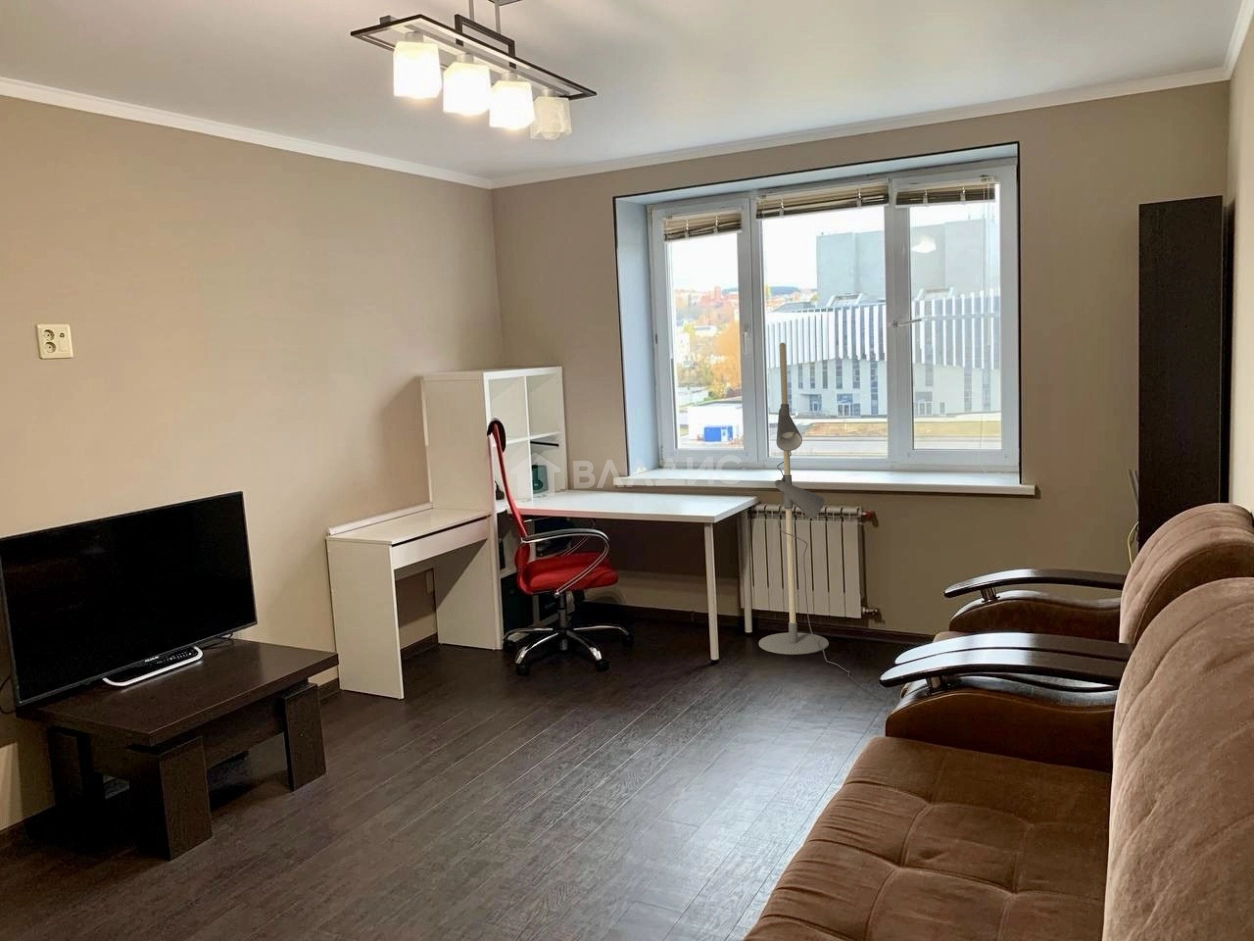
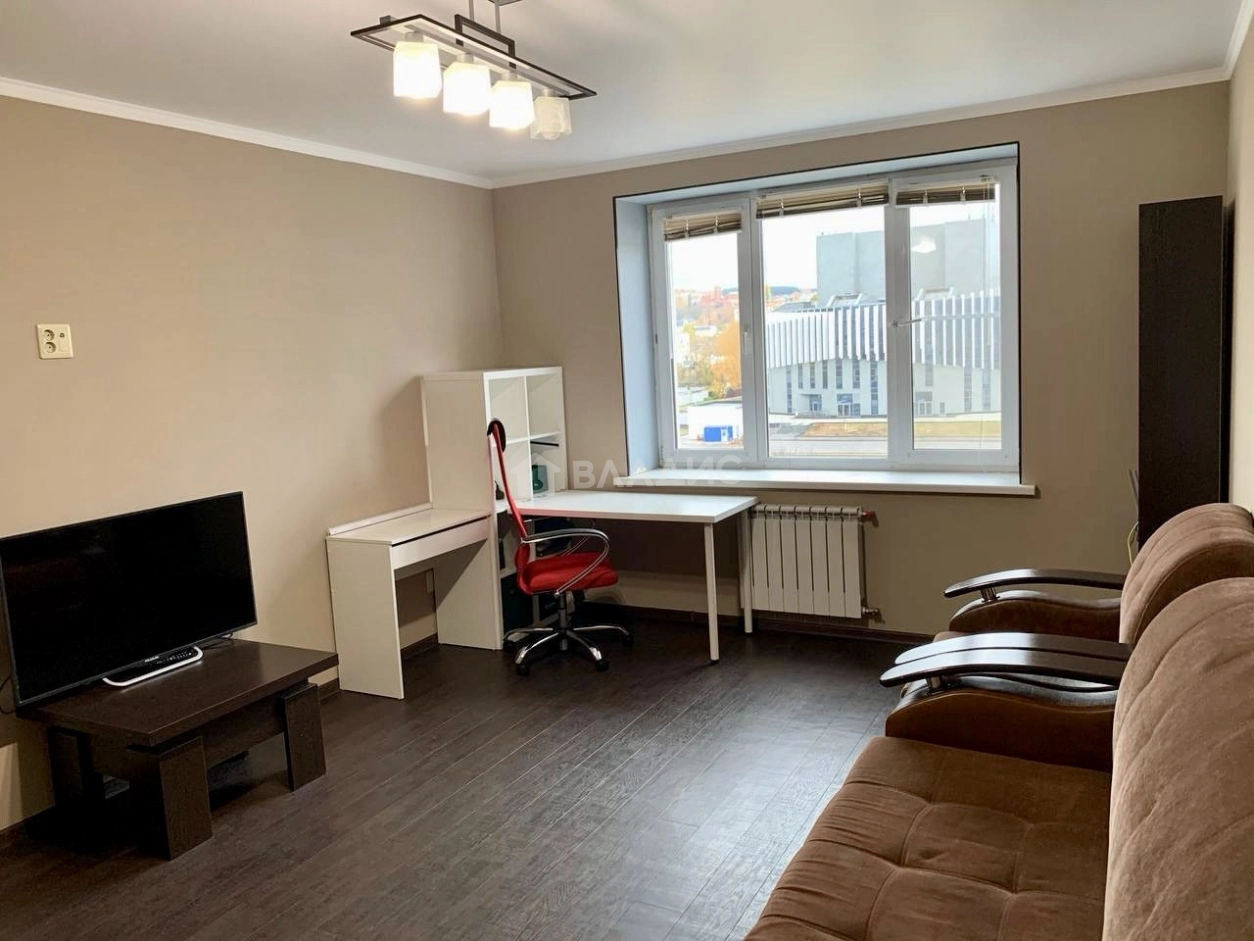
- floor lamp (814, 504)
